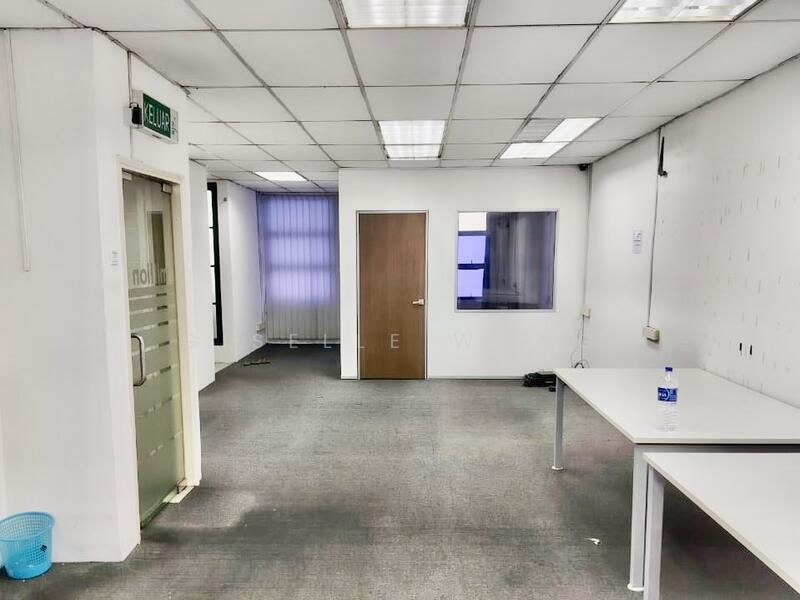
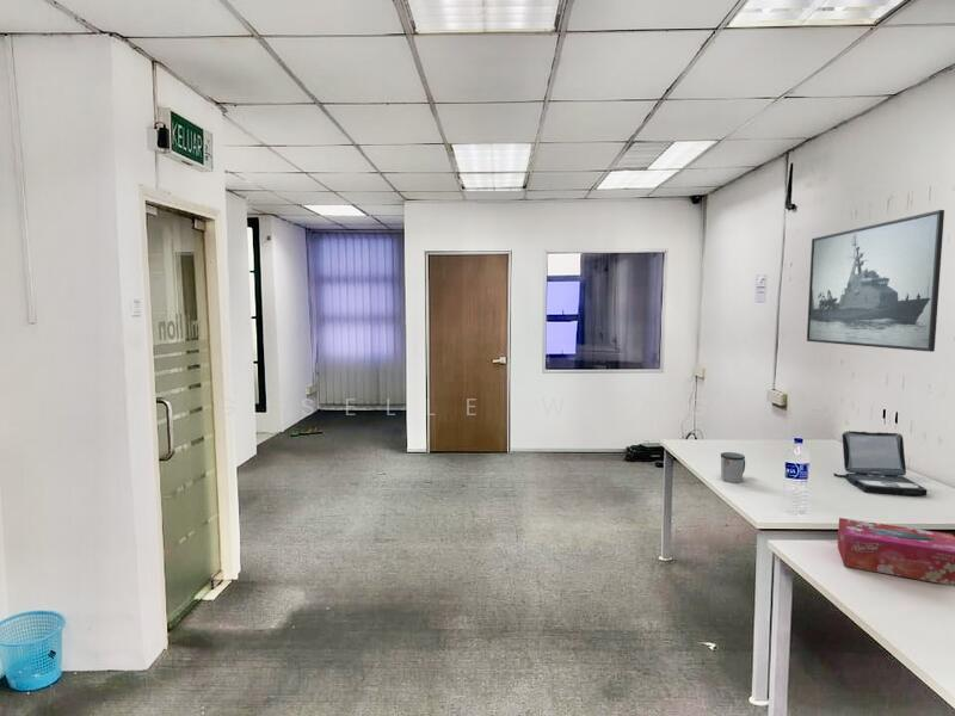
+ laptop (880, 461)
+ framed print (863, 286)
+ tissue box (898, 550)
+ mug (733, 467)
